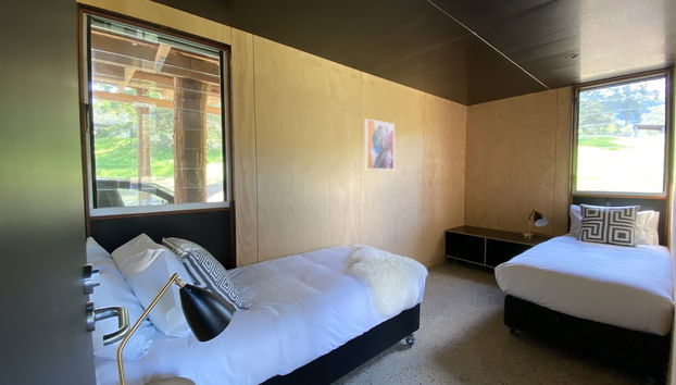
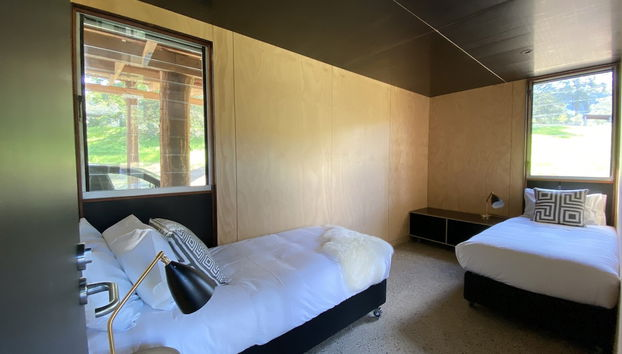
- wall art (379, 145)
